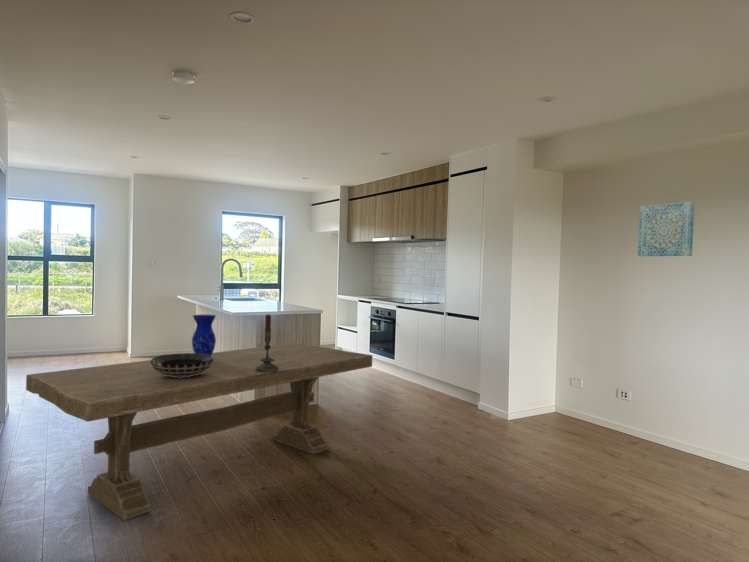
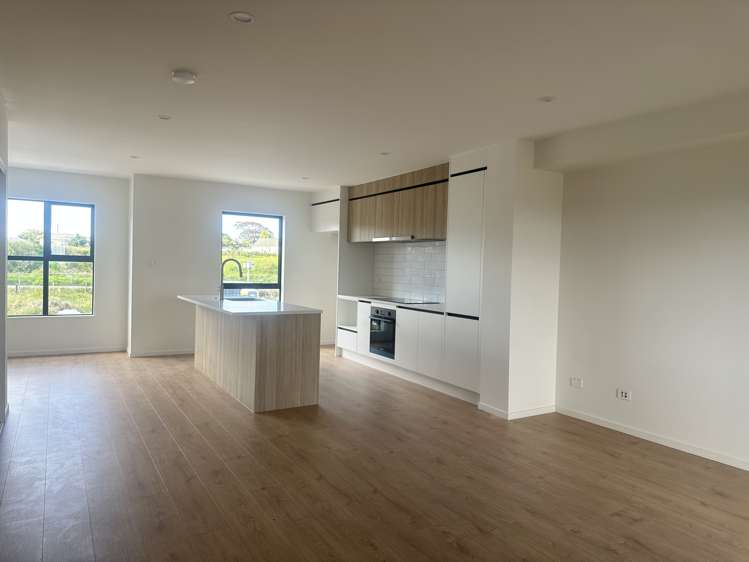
- vase (203, 337)
- wall art (664, 230)
- dining table (222, 416)
- candle (267, 341)
- decorative bowl (183, 366)
